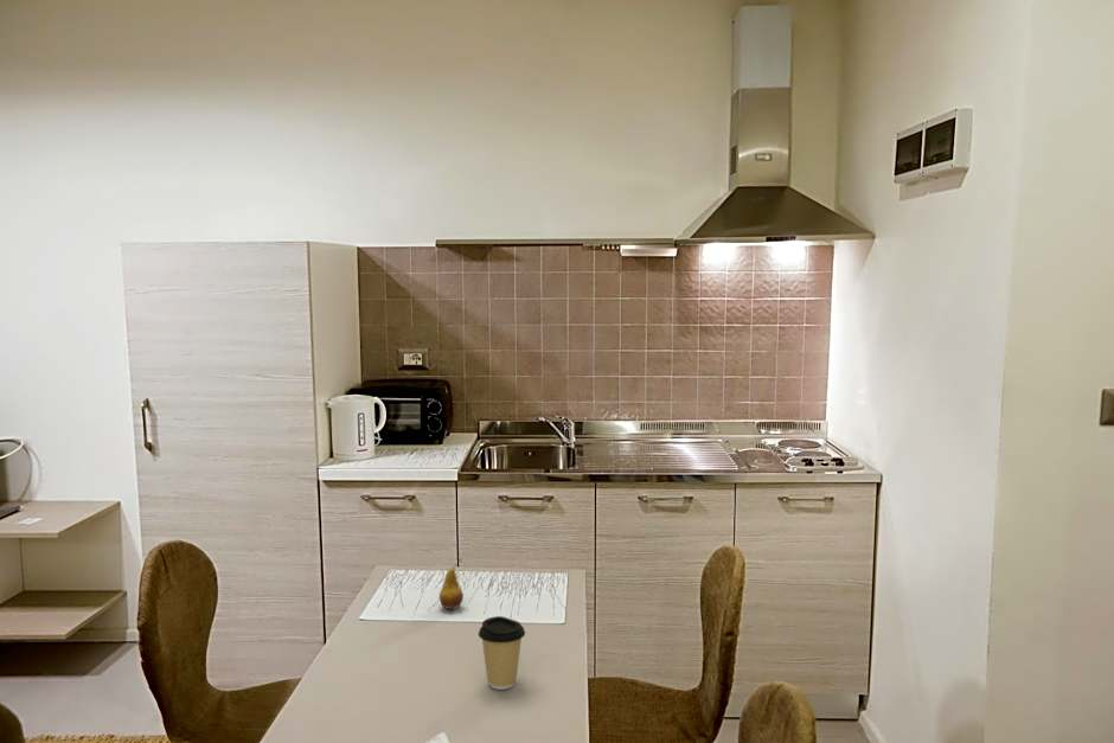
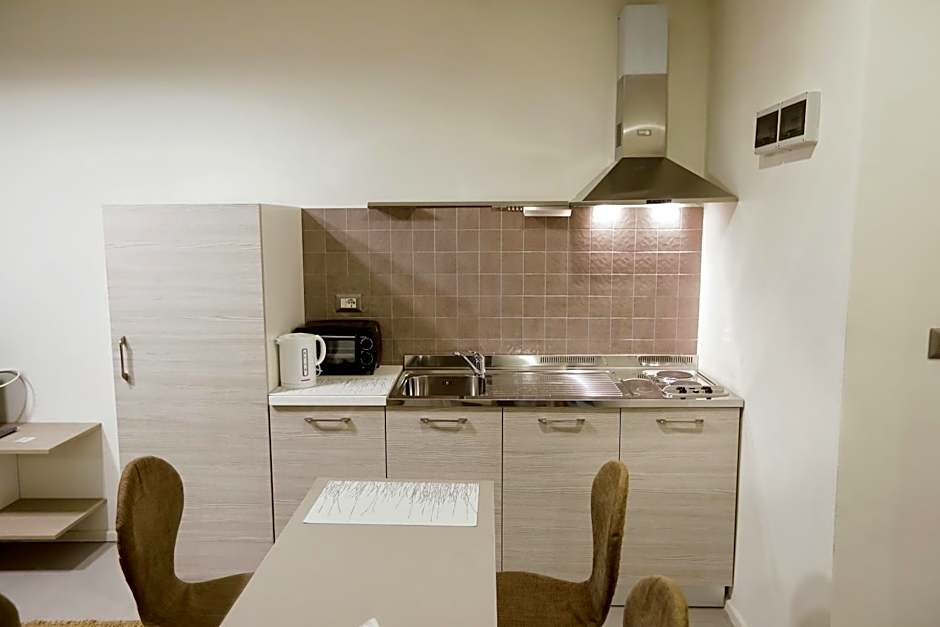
- fruit (450, 582)
- coffee cup (501, 653)
